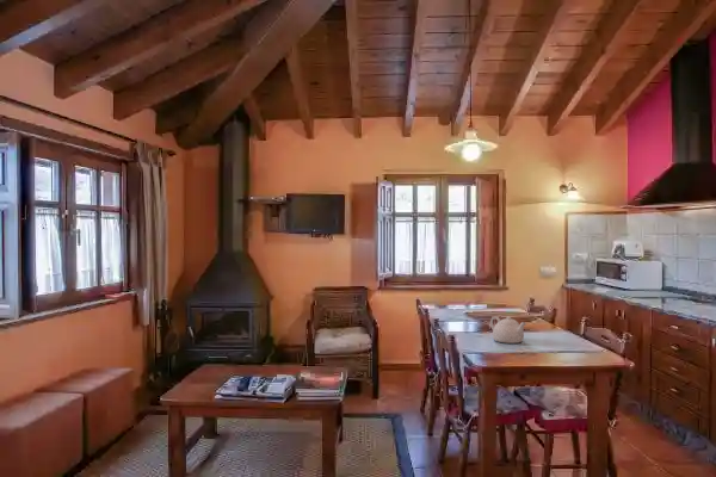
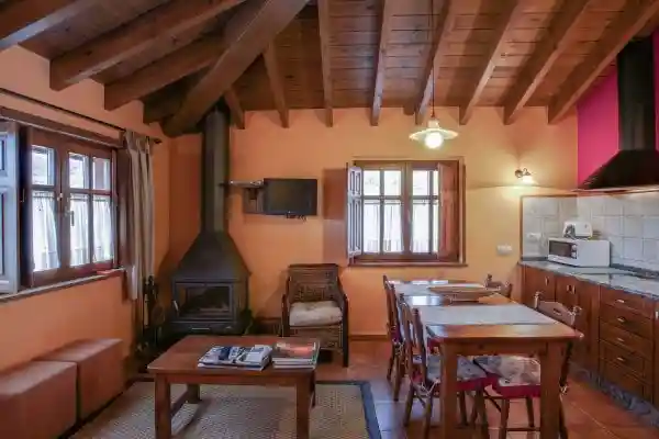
- teapot (507, 328)
